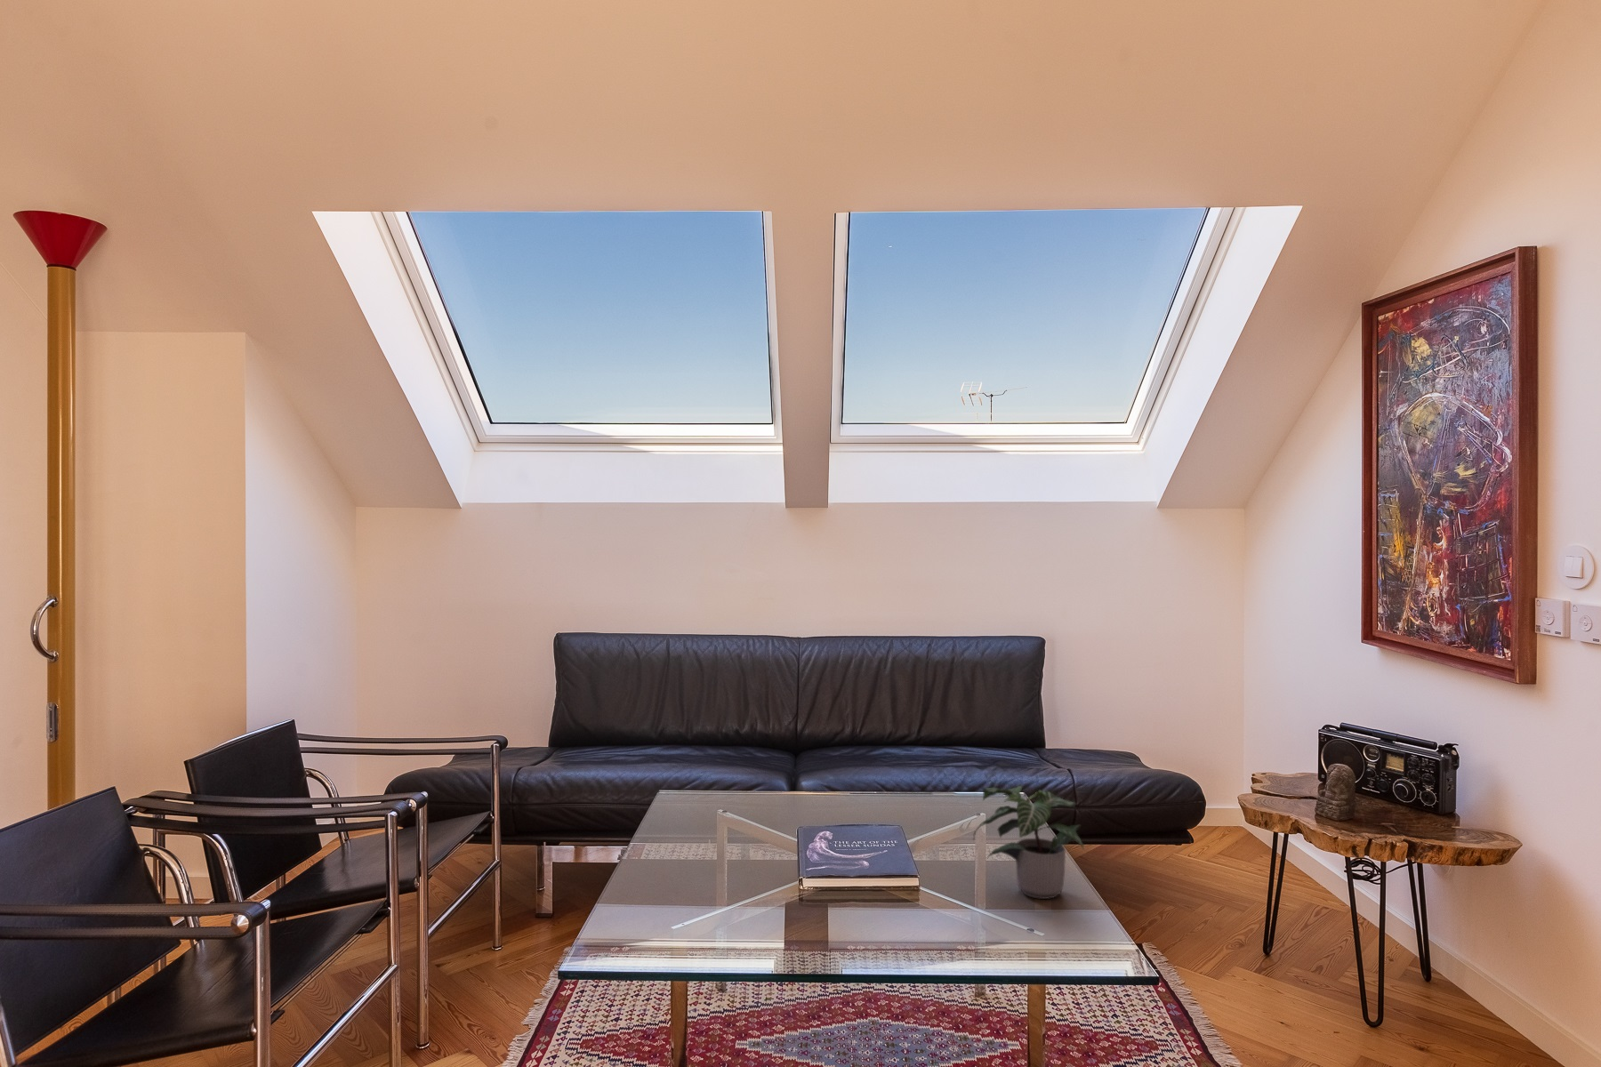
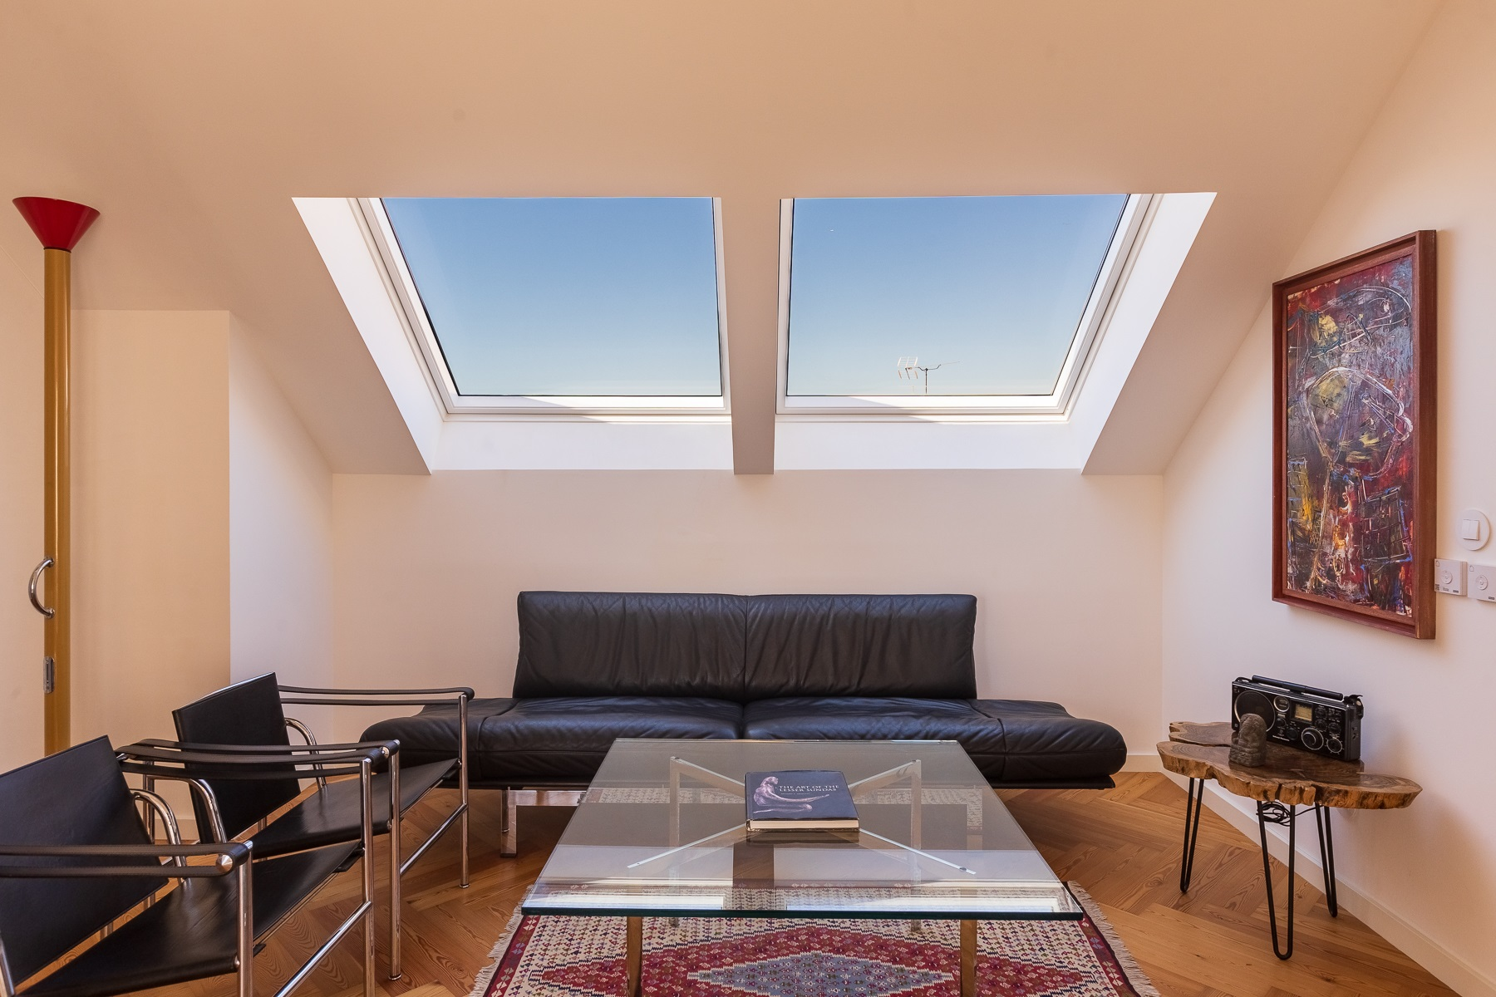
- potted plant (1027, 841)
